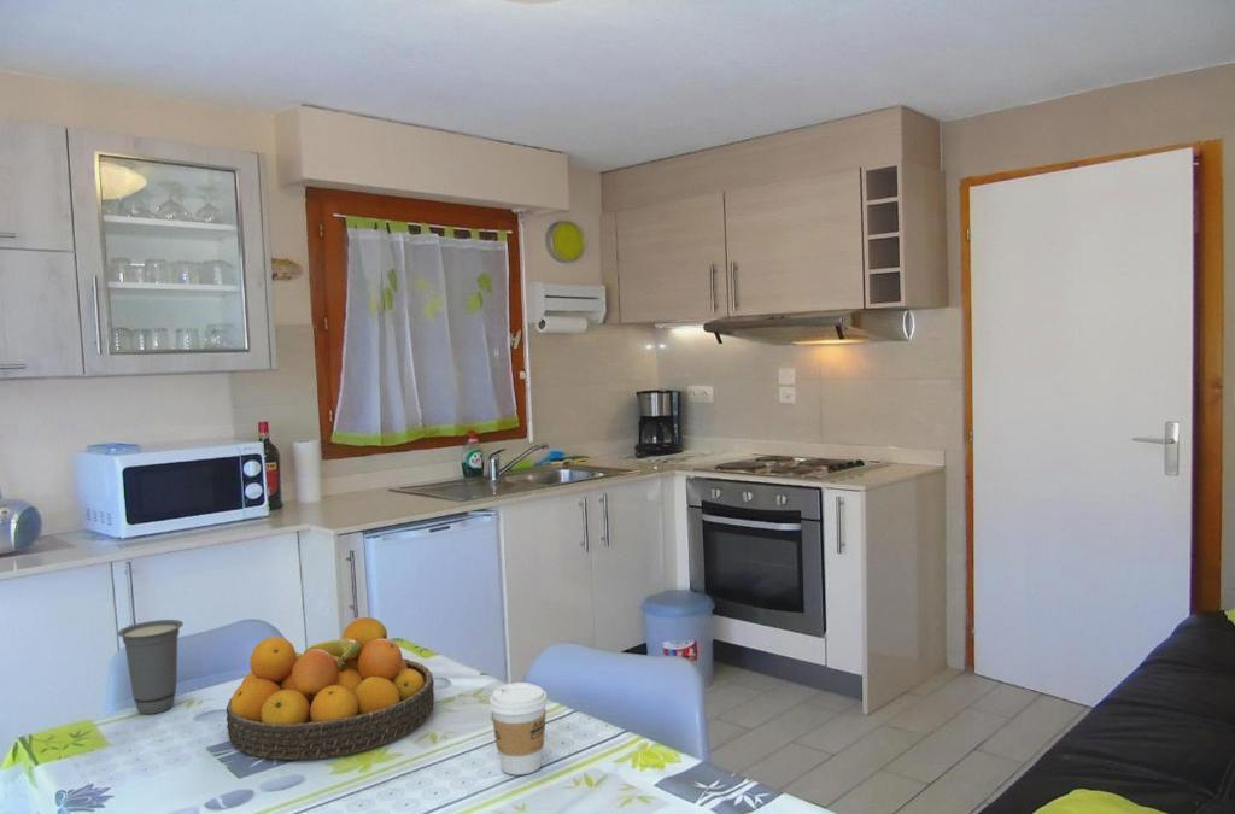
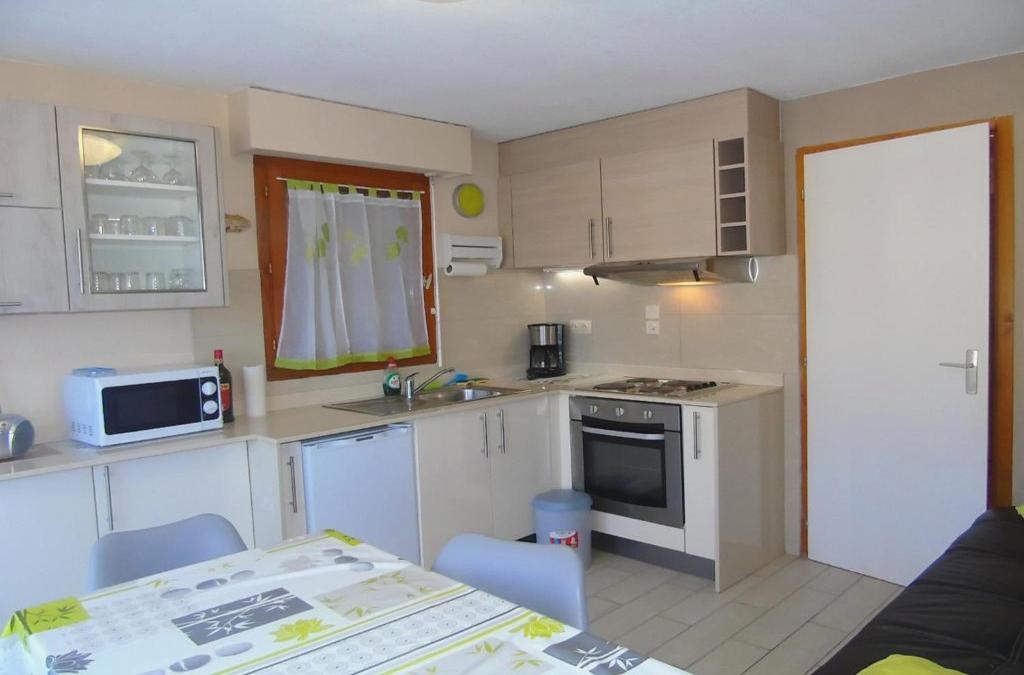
- fruit bowl (332, 674)
- cup (153, 668)
- coffee cup (519, 727)
